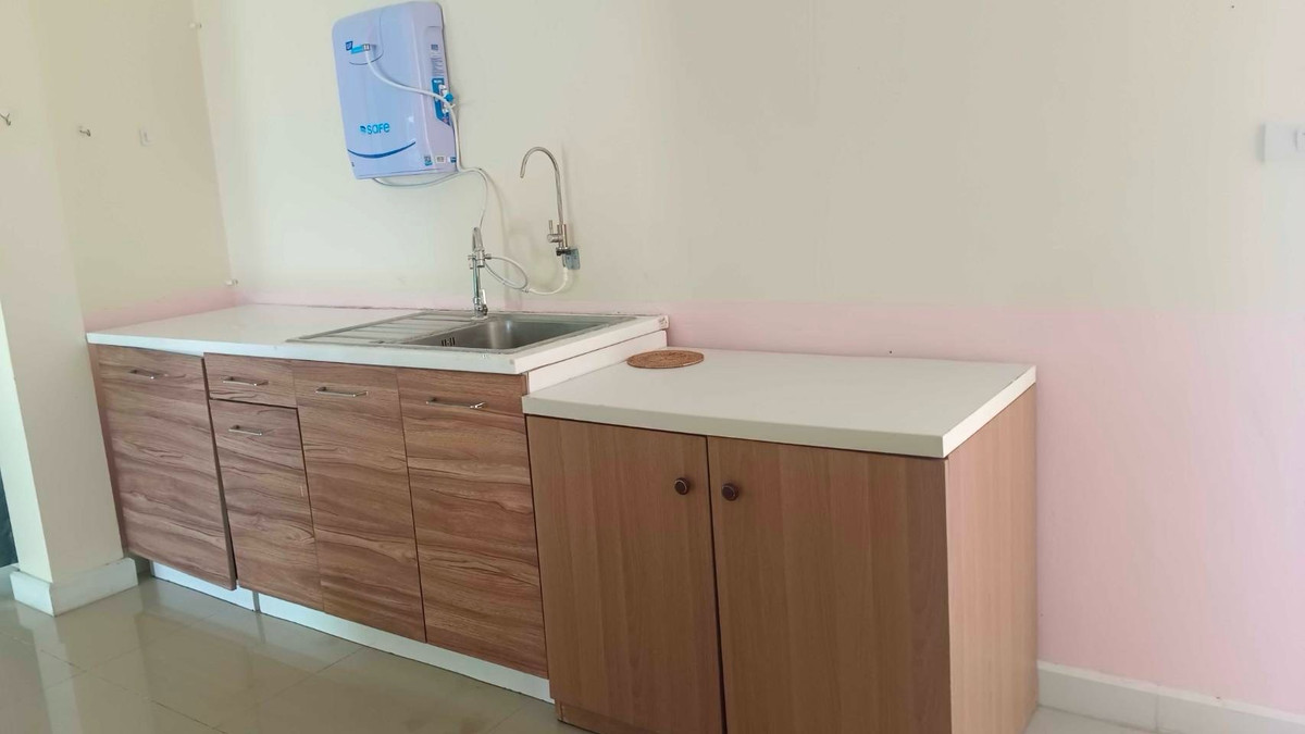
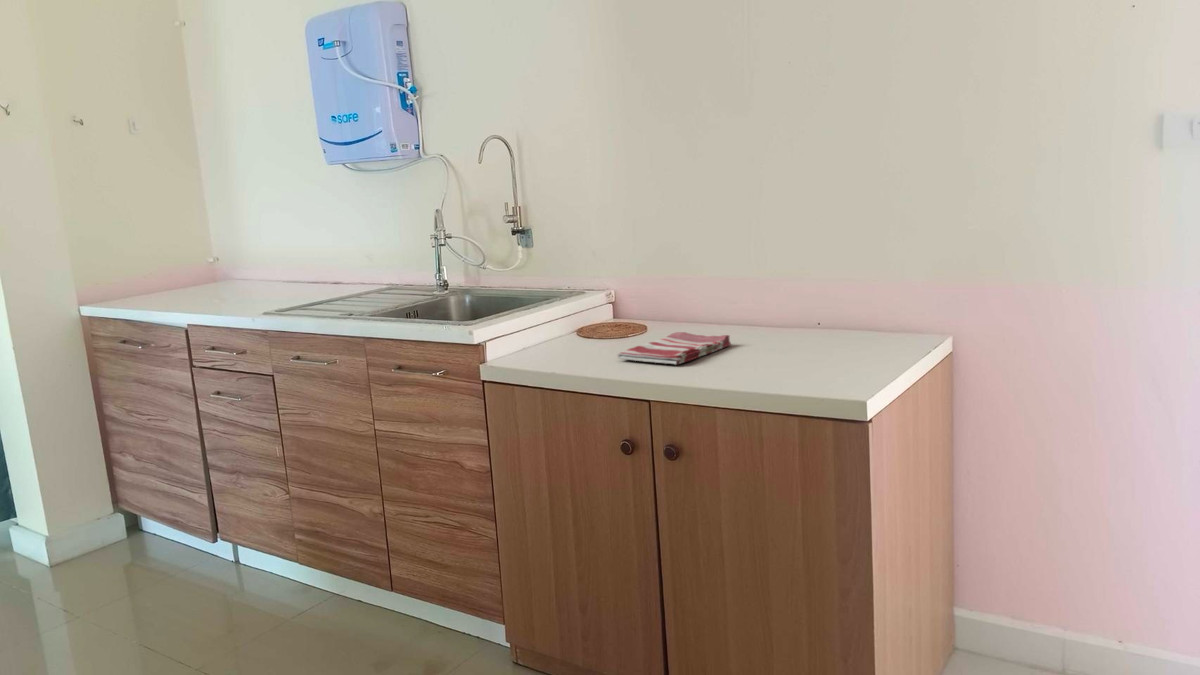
+ dish towel (675, 346)
